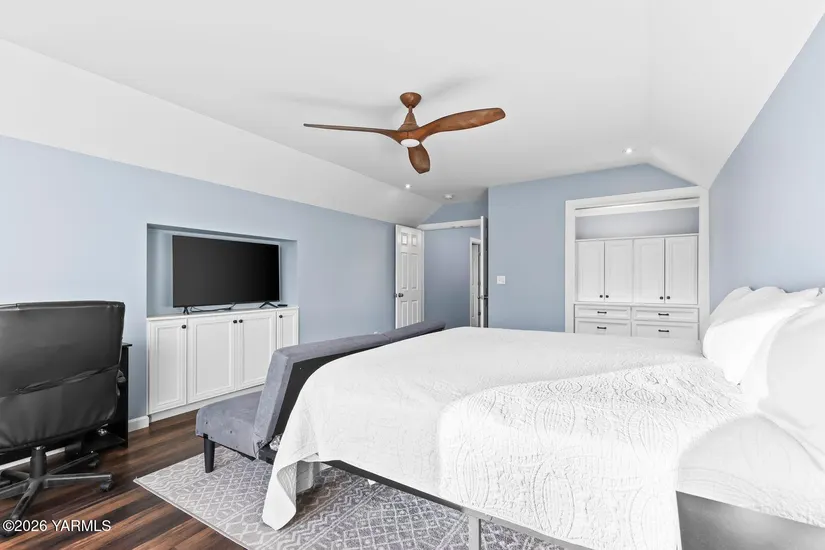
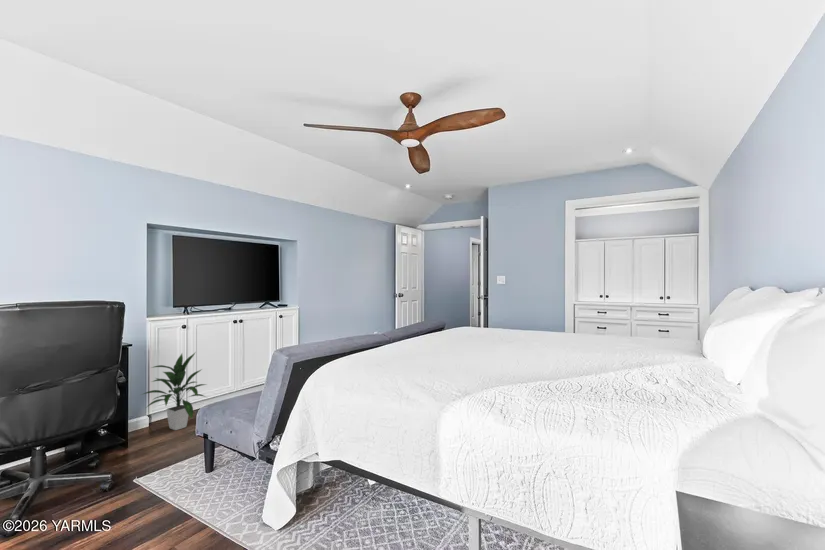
+ indoor plant (177, 391)
